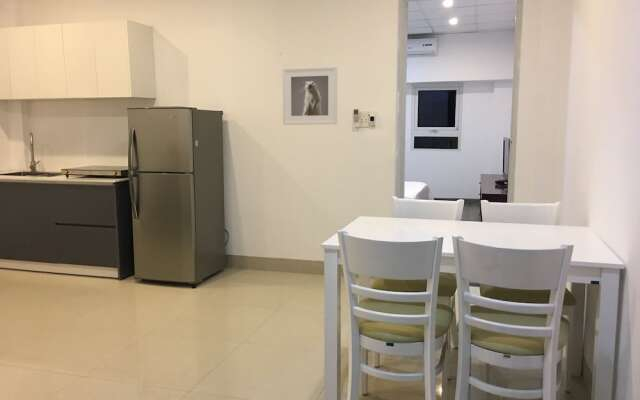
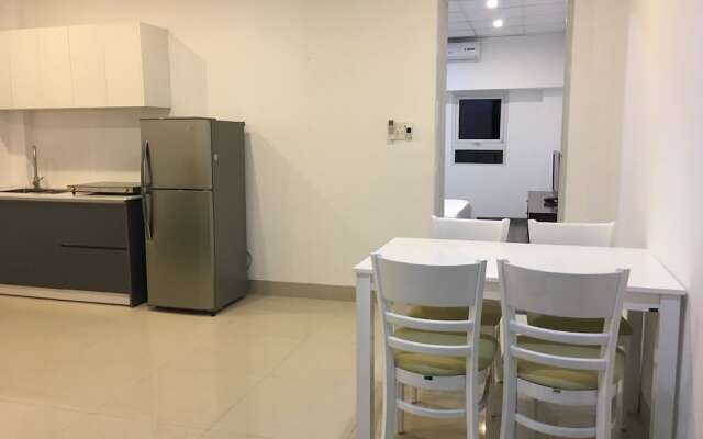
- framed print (309, 96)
